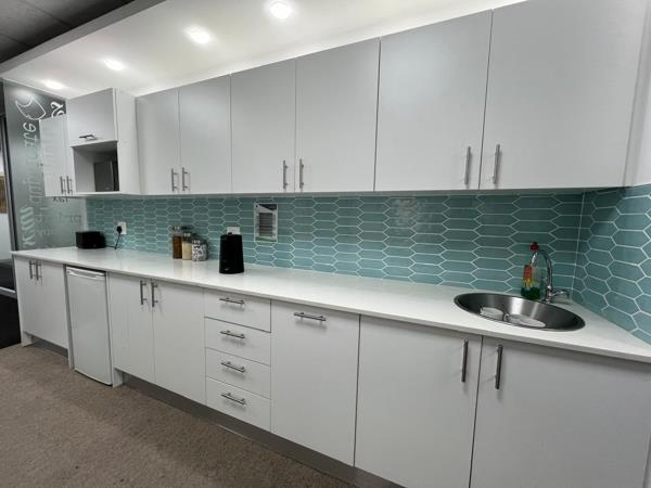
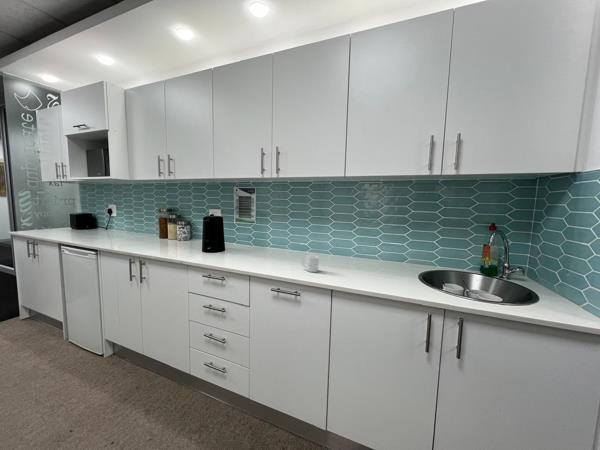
+ cup (309, 263)
